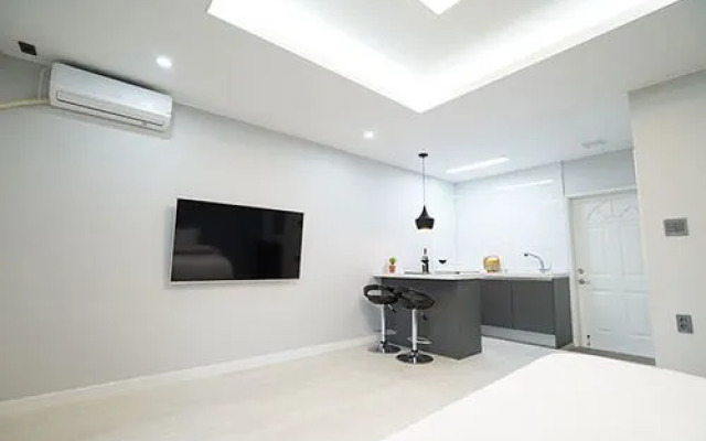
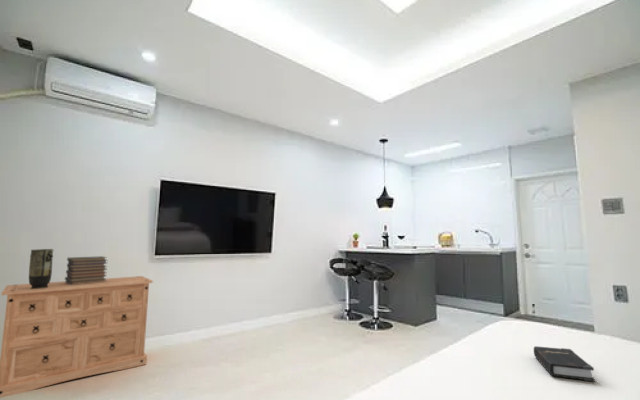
+ dresser (80, 326)
+ book stack (86, 269)
+ hardback book (561, 361)
+ vase (41, 268)
